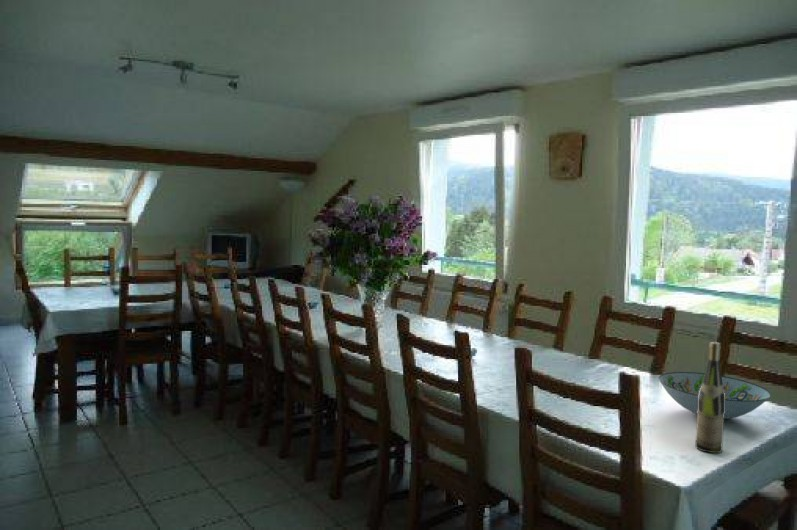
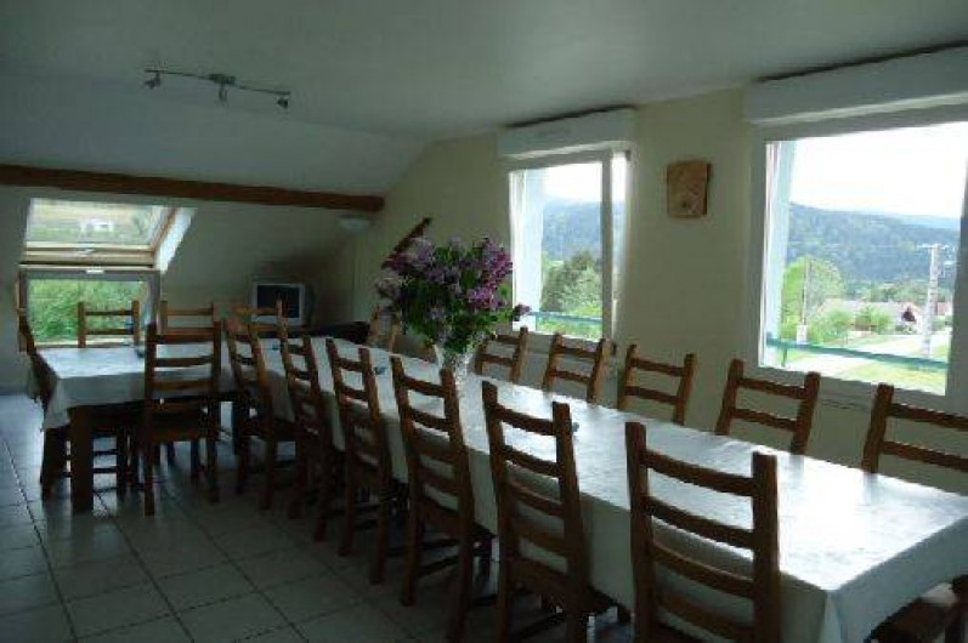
- decorative bowl (698, 394)
- wine bottle (711, 396)
